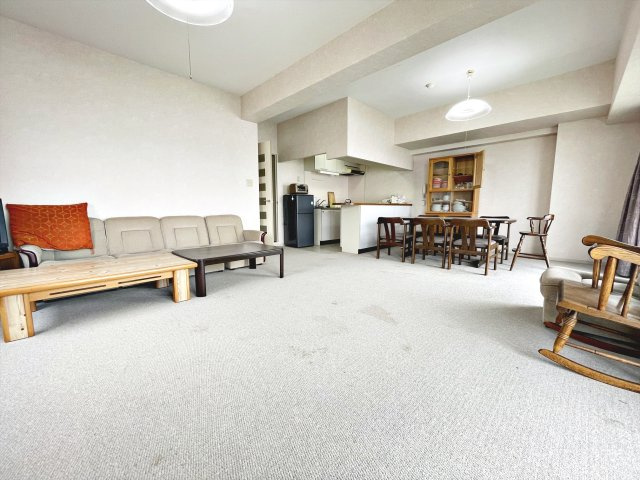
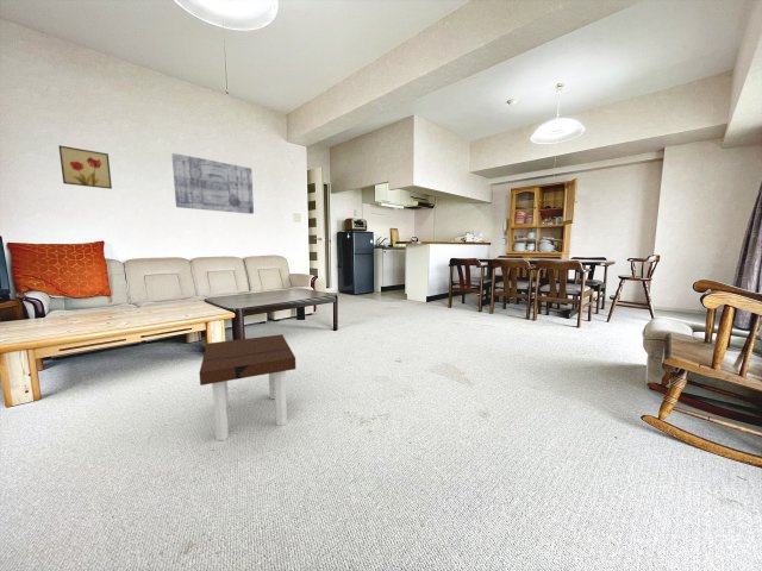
+ side table (250, 376)
+ wall art (86, 168)
+ wall art (216, 186)
